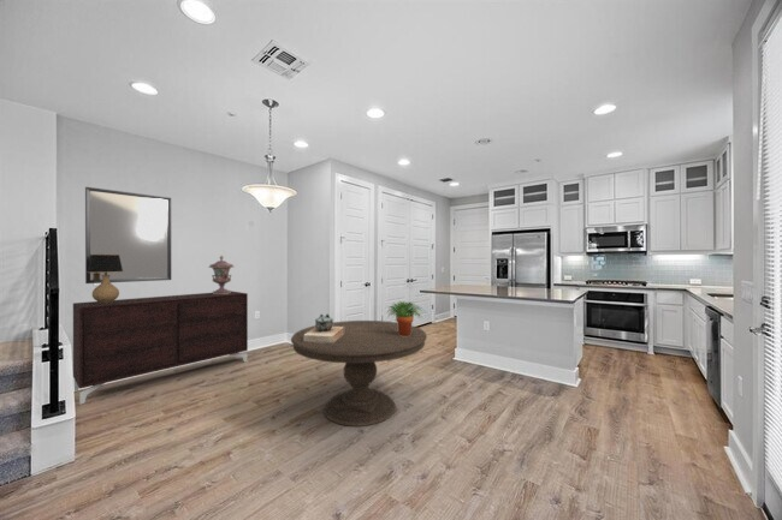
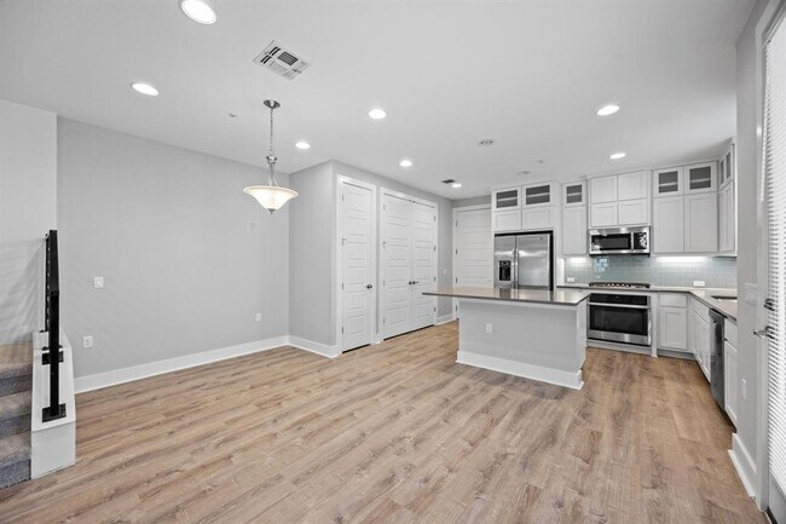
- potted plant (404, 317)
- decorative urn (221, 274)
- table lamp (108, 277)
- home mirror (131, 237)
- dining table (360, 370)
- sideboard (171, 335)
- decorative urn (325, 324)
